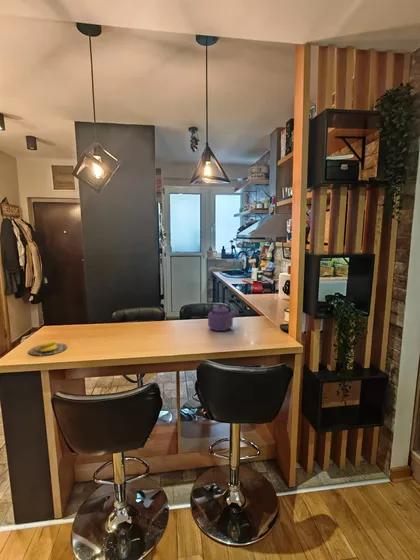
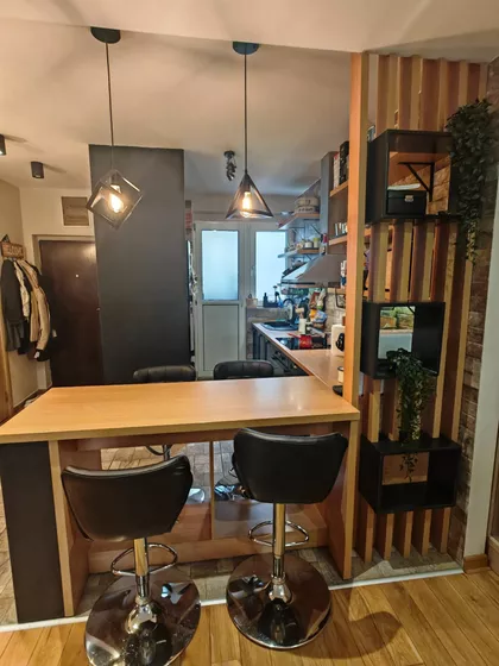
- banana (48, 345)
- kettle (224, 312)
